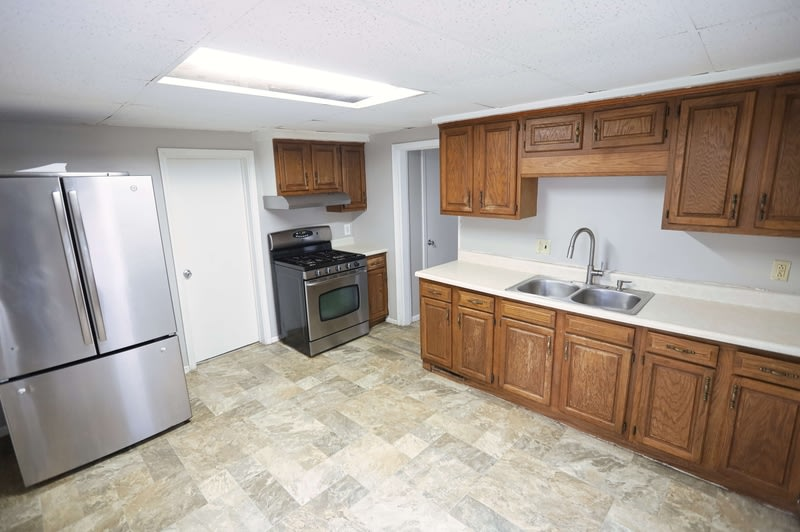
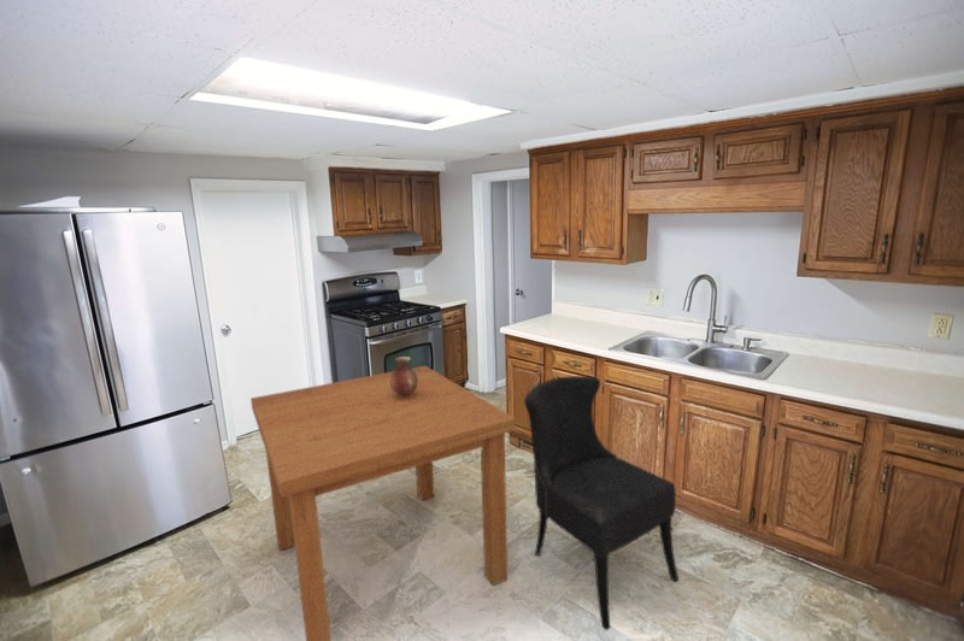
+ dining chair (601, 487)
+ dining table (377, 477)
+ vase (402, 376)
